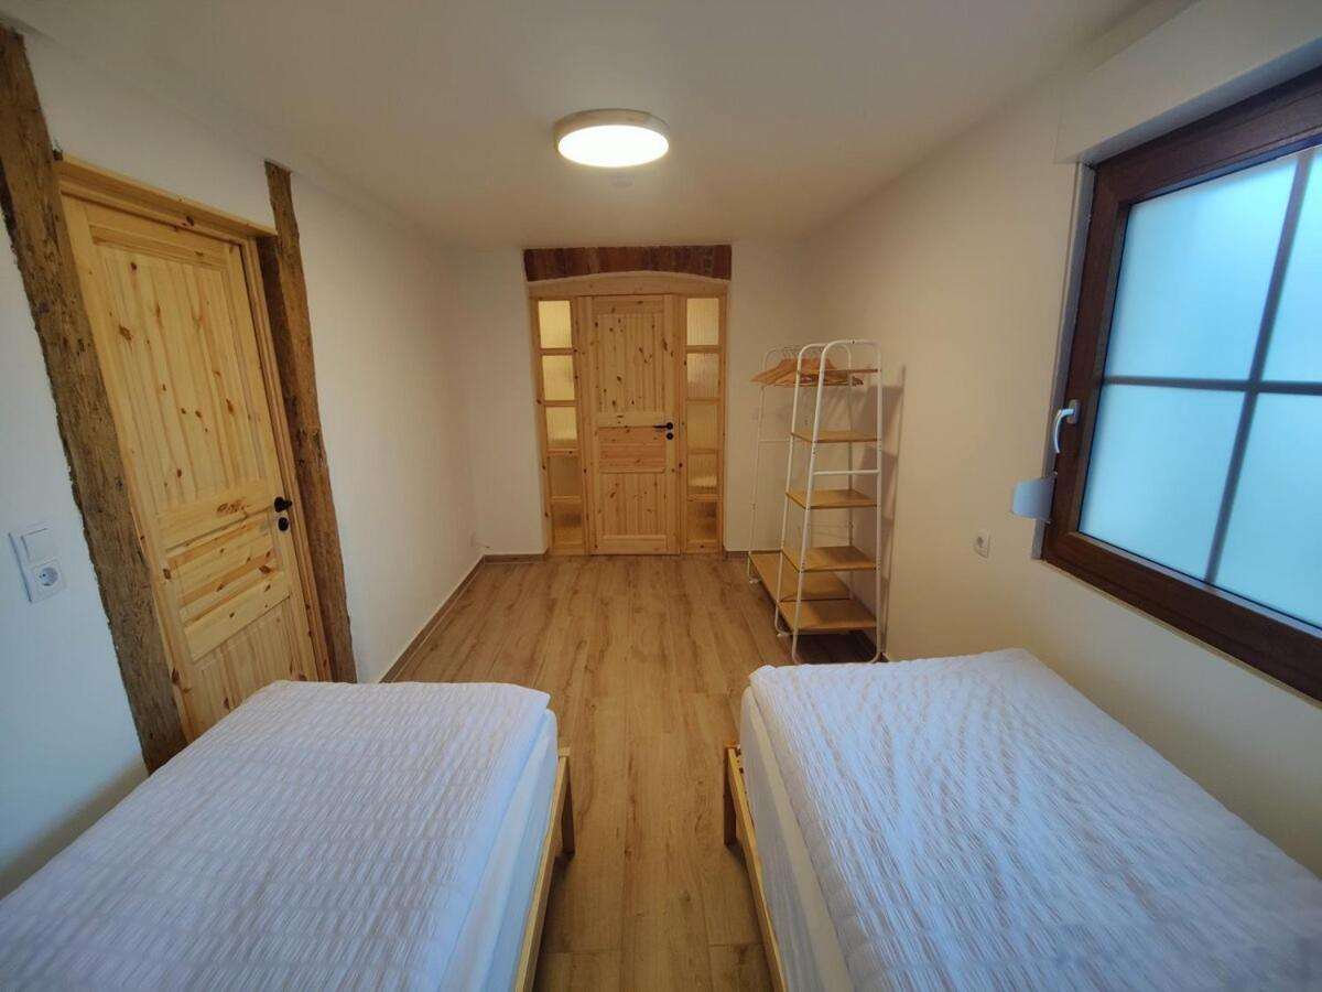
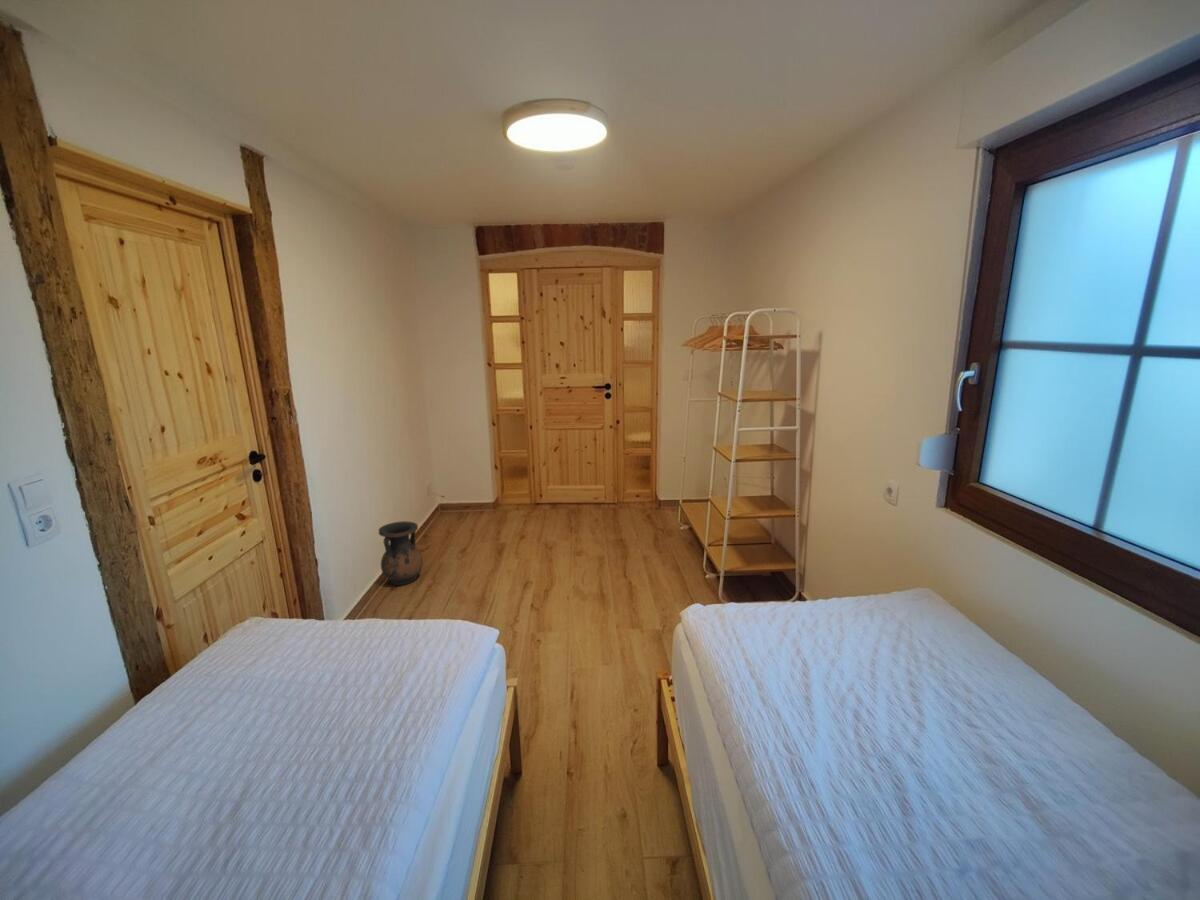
+ vase (401, 553)
